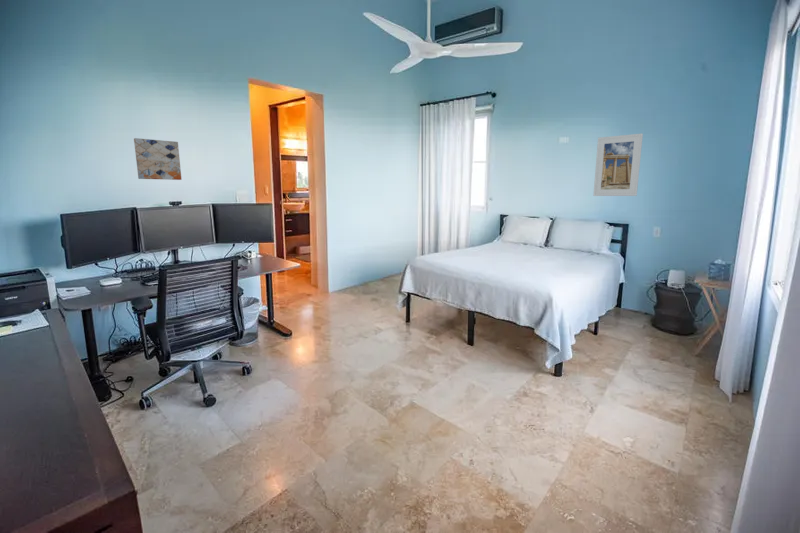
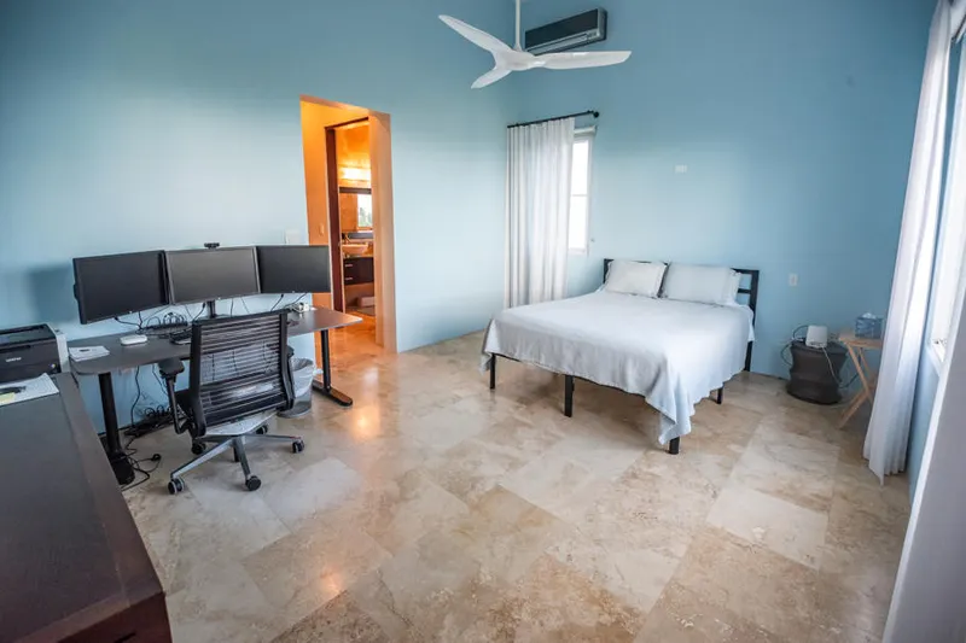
- wall art (158, 159)
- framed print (617, 166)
